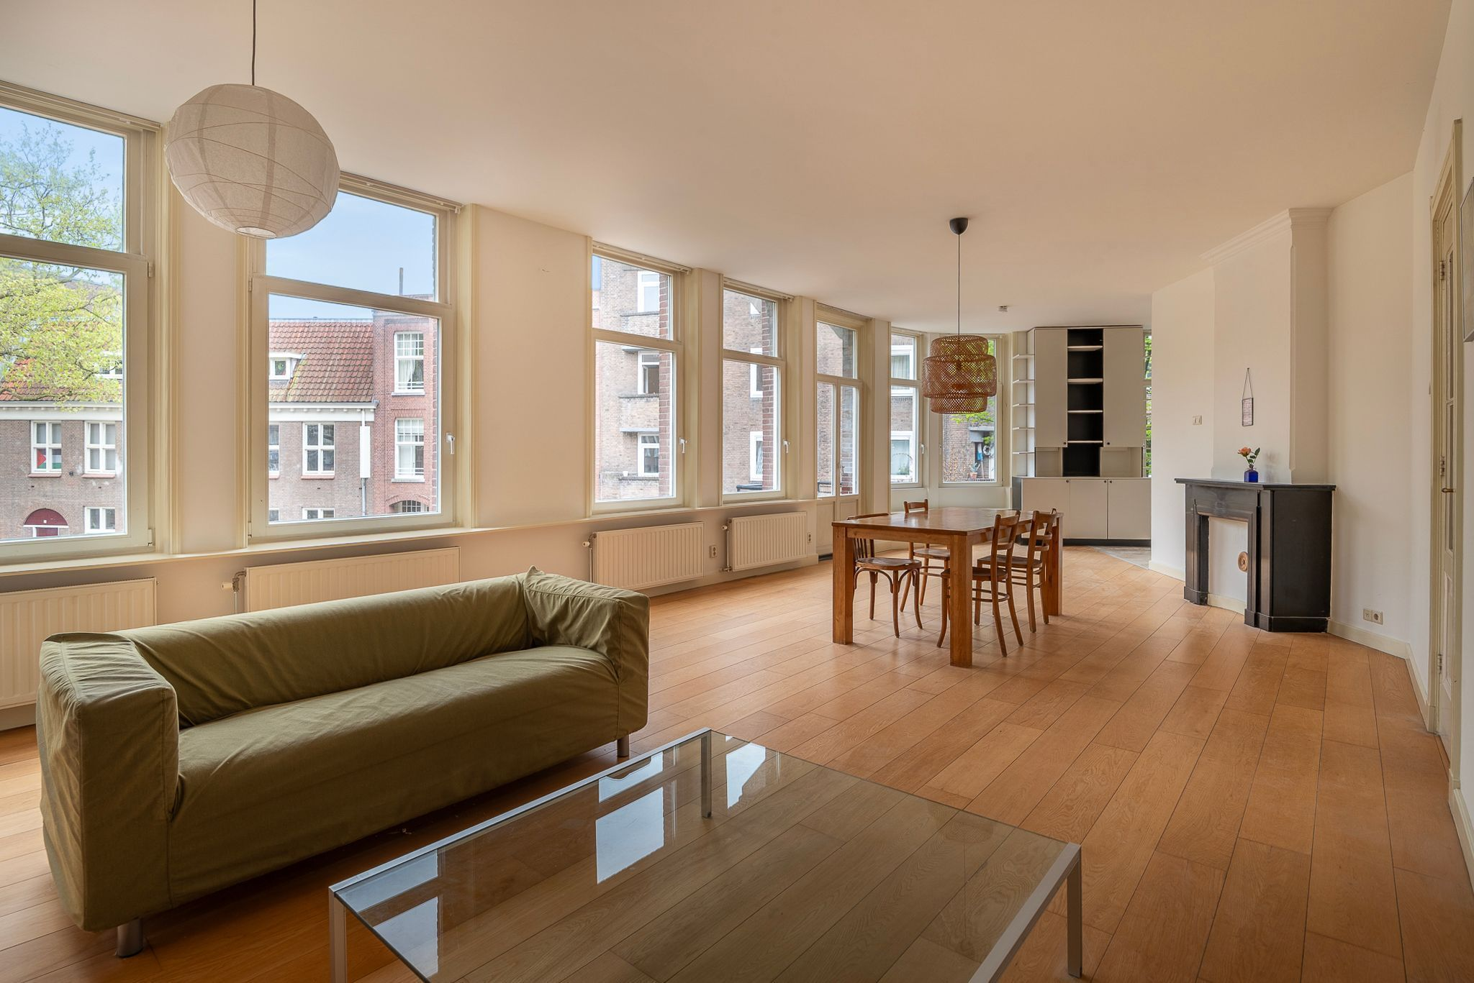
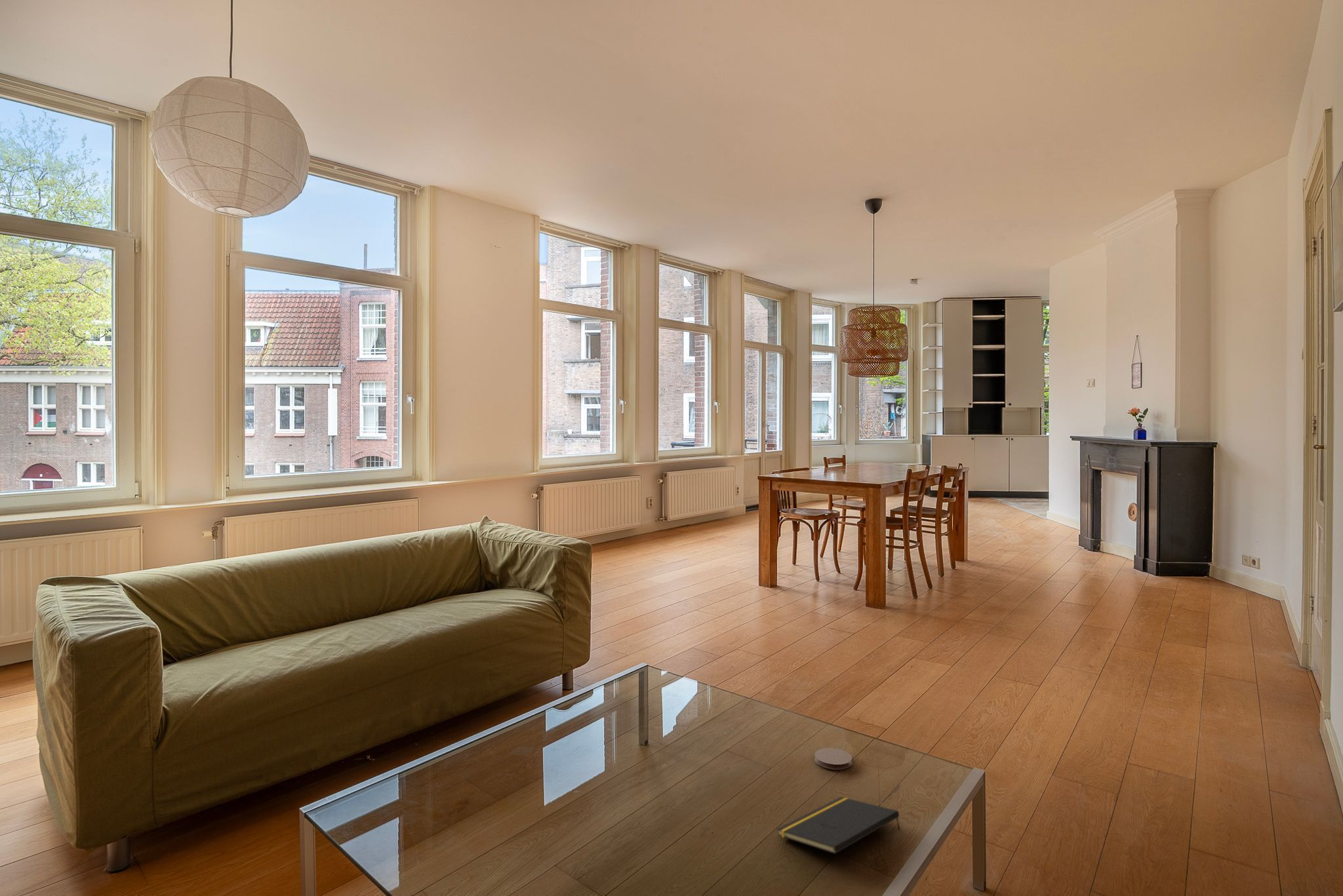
+ notepad (838, 823)
+ coaster (833, 758)
